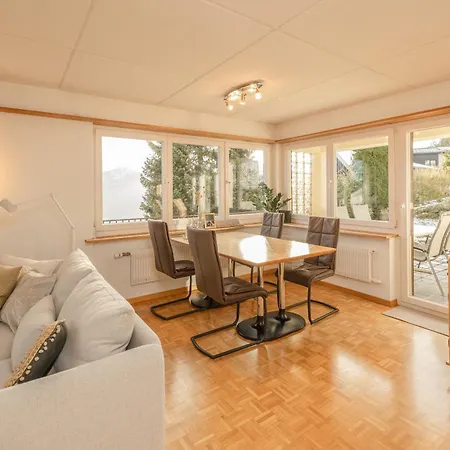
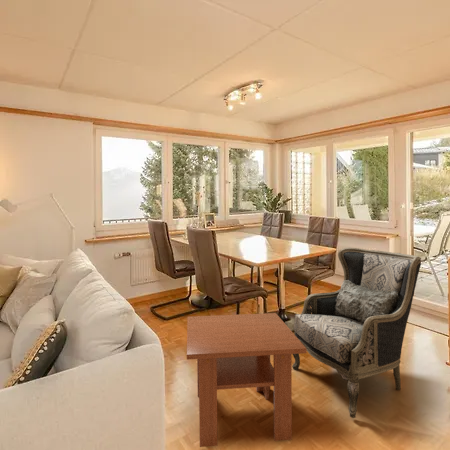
+ armchair (363, 320)
+ coffee table (239, 372)
